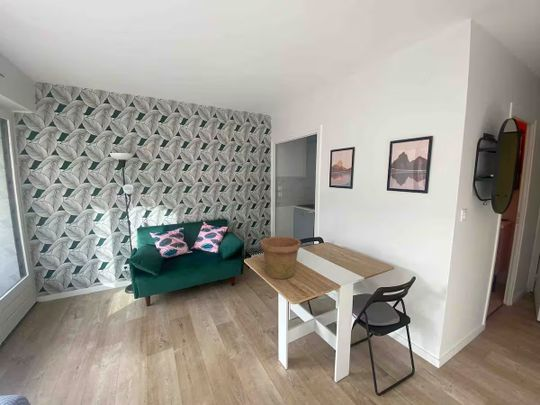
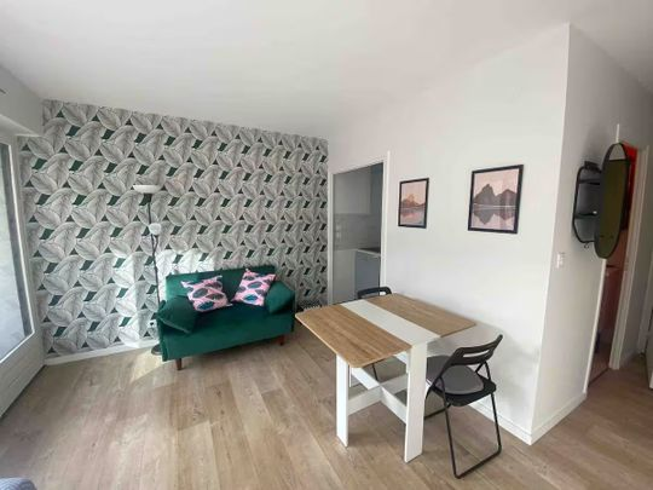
- flower pot (280, 257)
